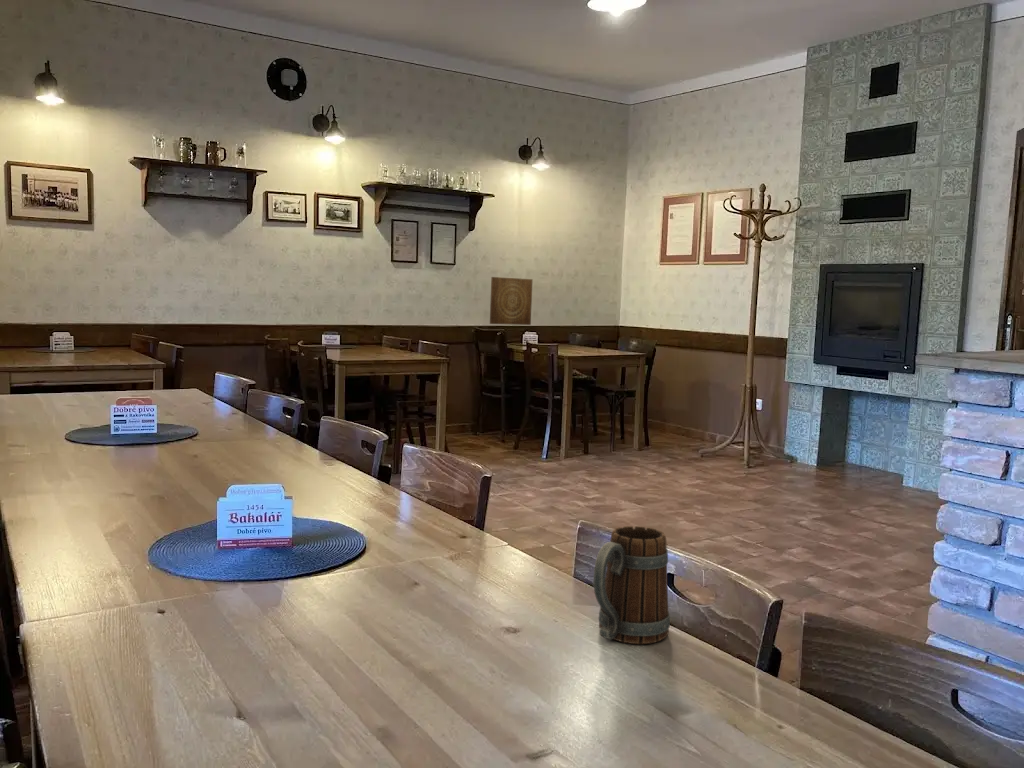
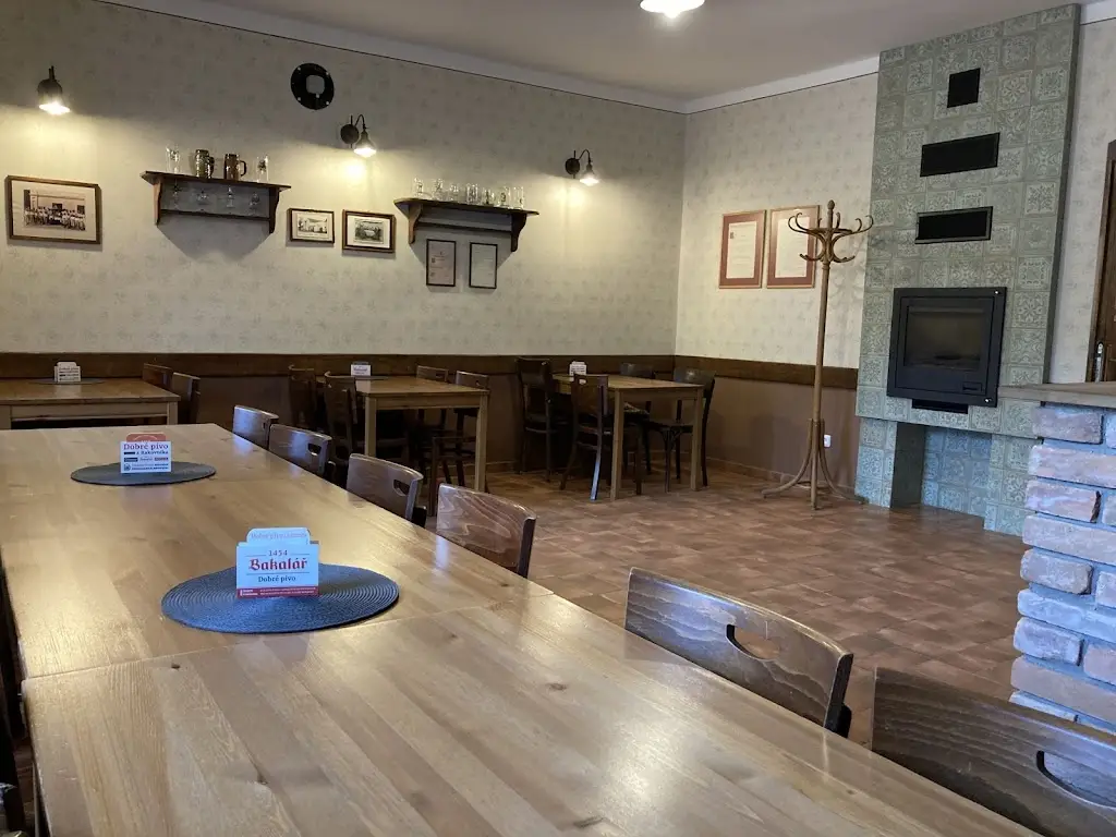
- beer mug (627, 586)
- wall art (511, 301)
